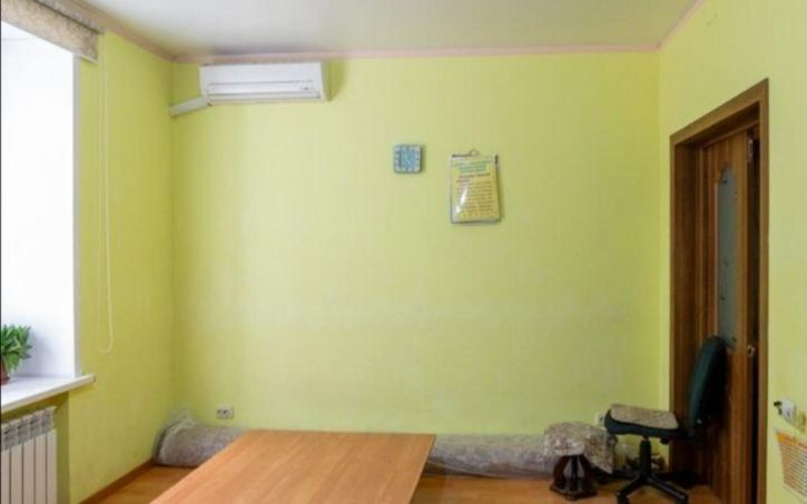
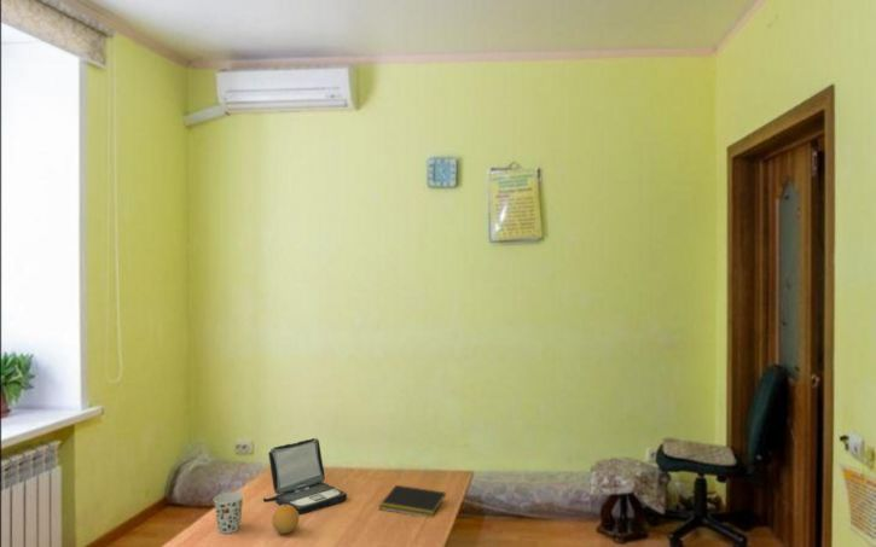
+ notepad (412, 500)
+ fruit (285, 518)
+ laptop (306, 473)
+ cup (228, 512)
